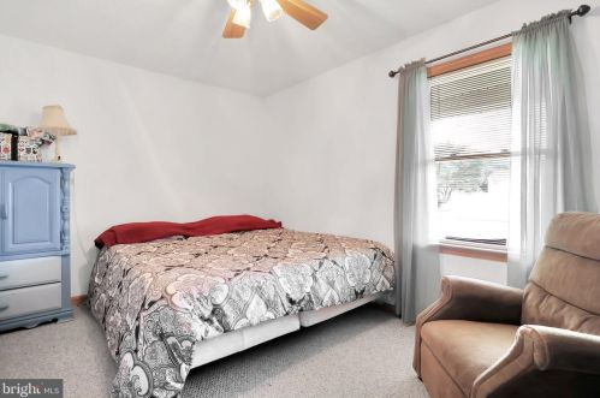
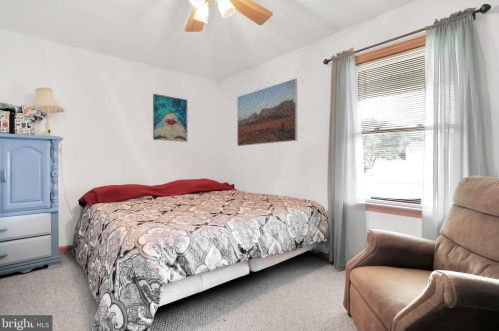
+ wall art (170, 118)
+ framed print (263, 116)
